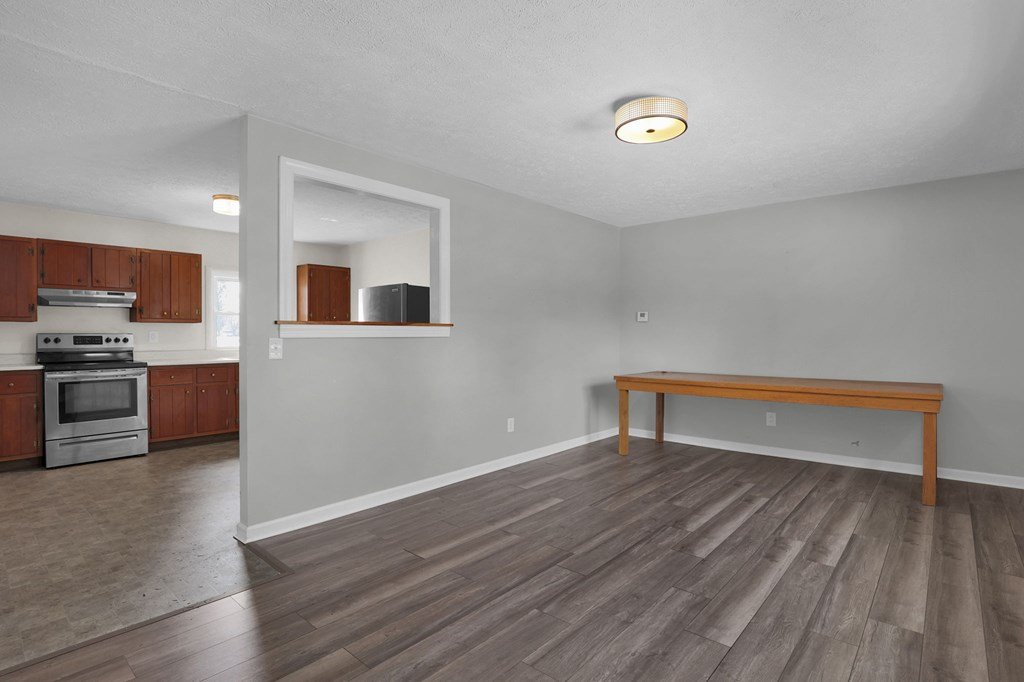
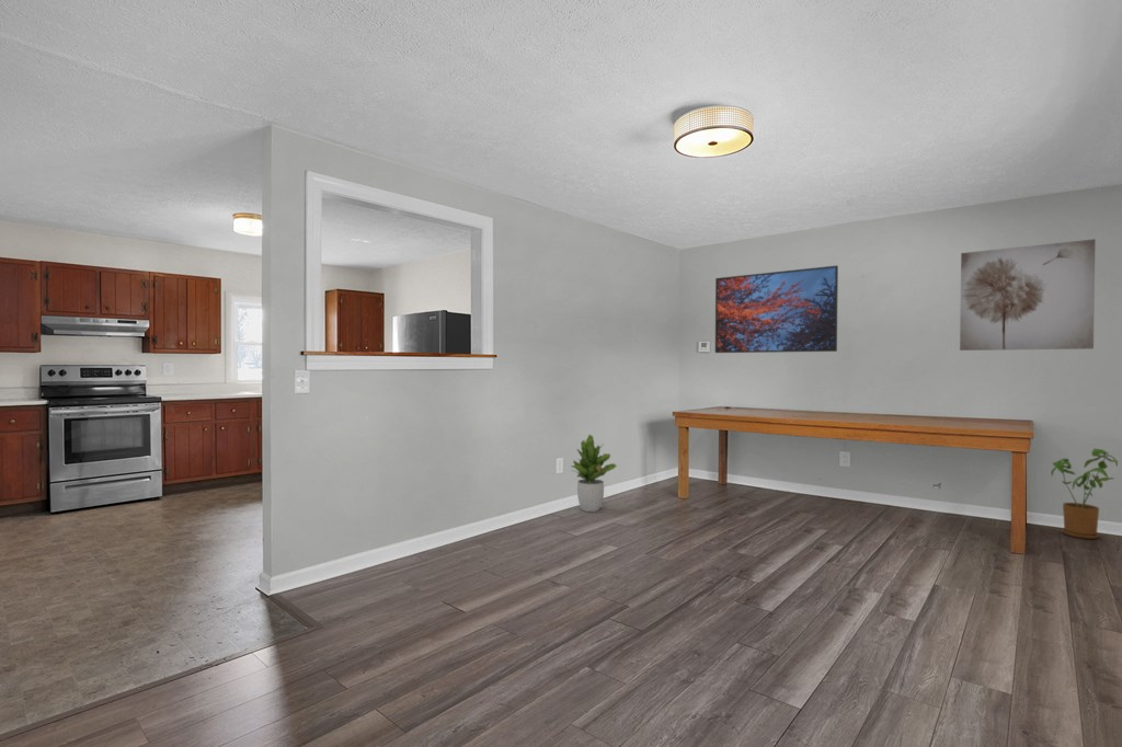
+ house plant (1085, 491)
+ potted plant (591, 472)
+ wall art (1023, 298)
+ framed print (771, 312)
